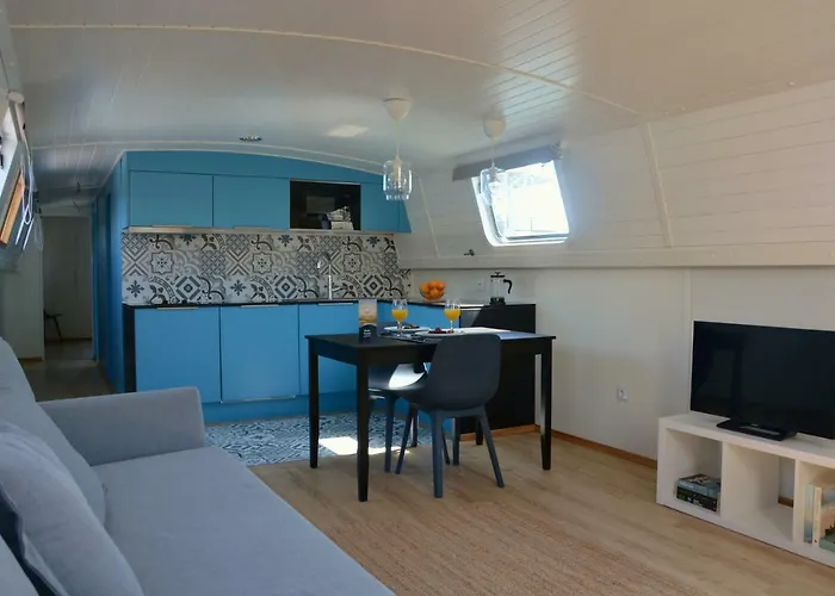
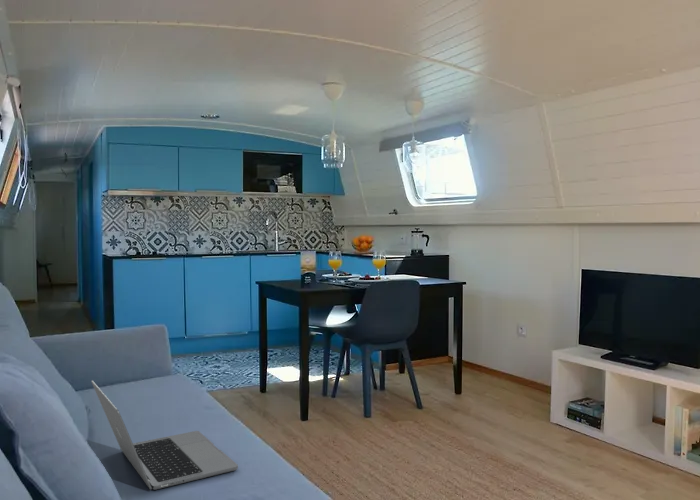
+ laptop (163, 437)
